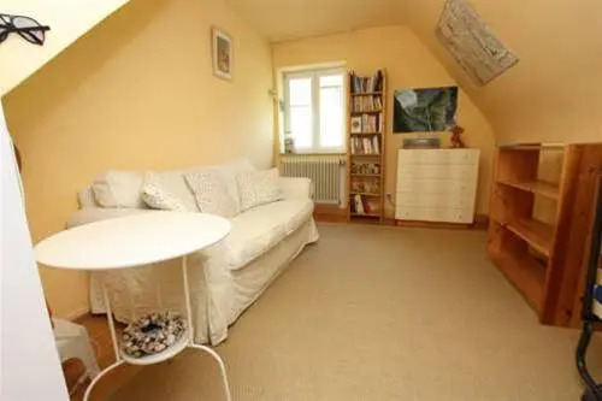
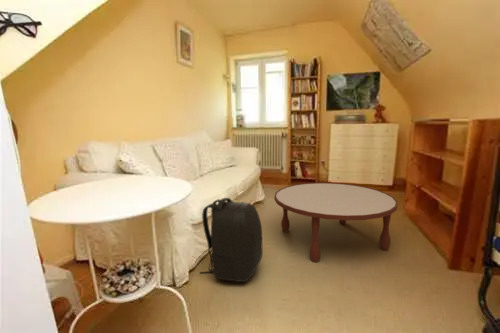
+ coffee table (331, 217)
+ backpack (230, 235)
